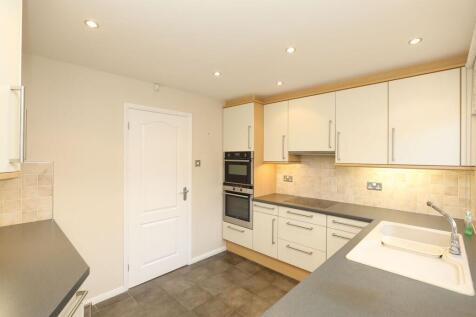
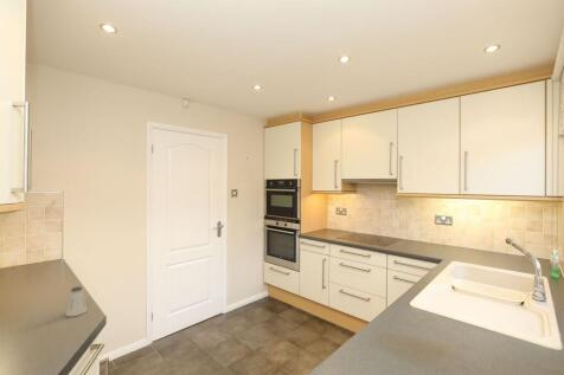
+ saltshaker (76, 299)
